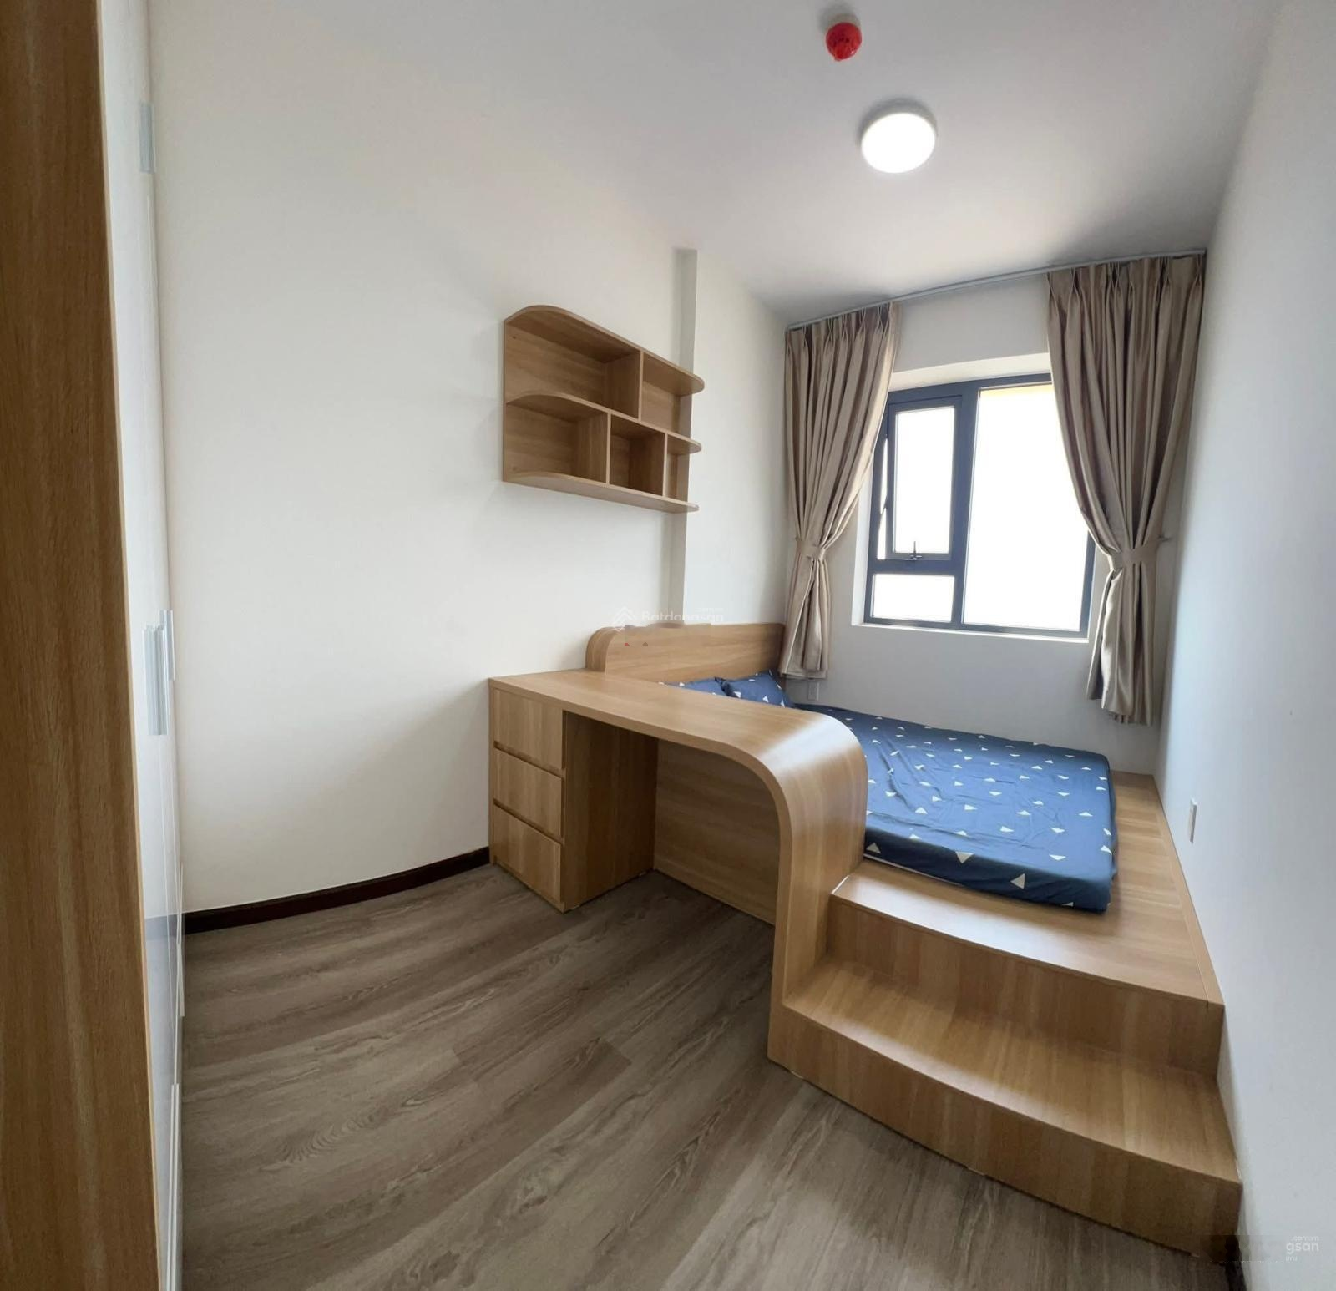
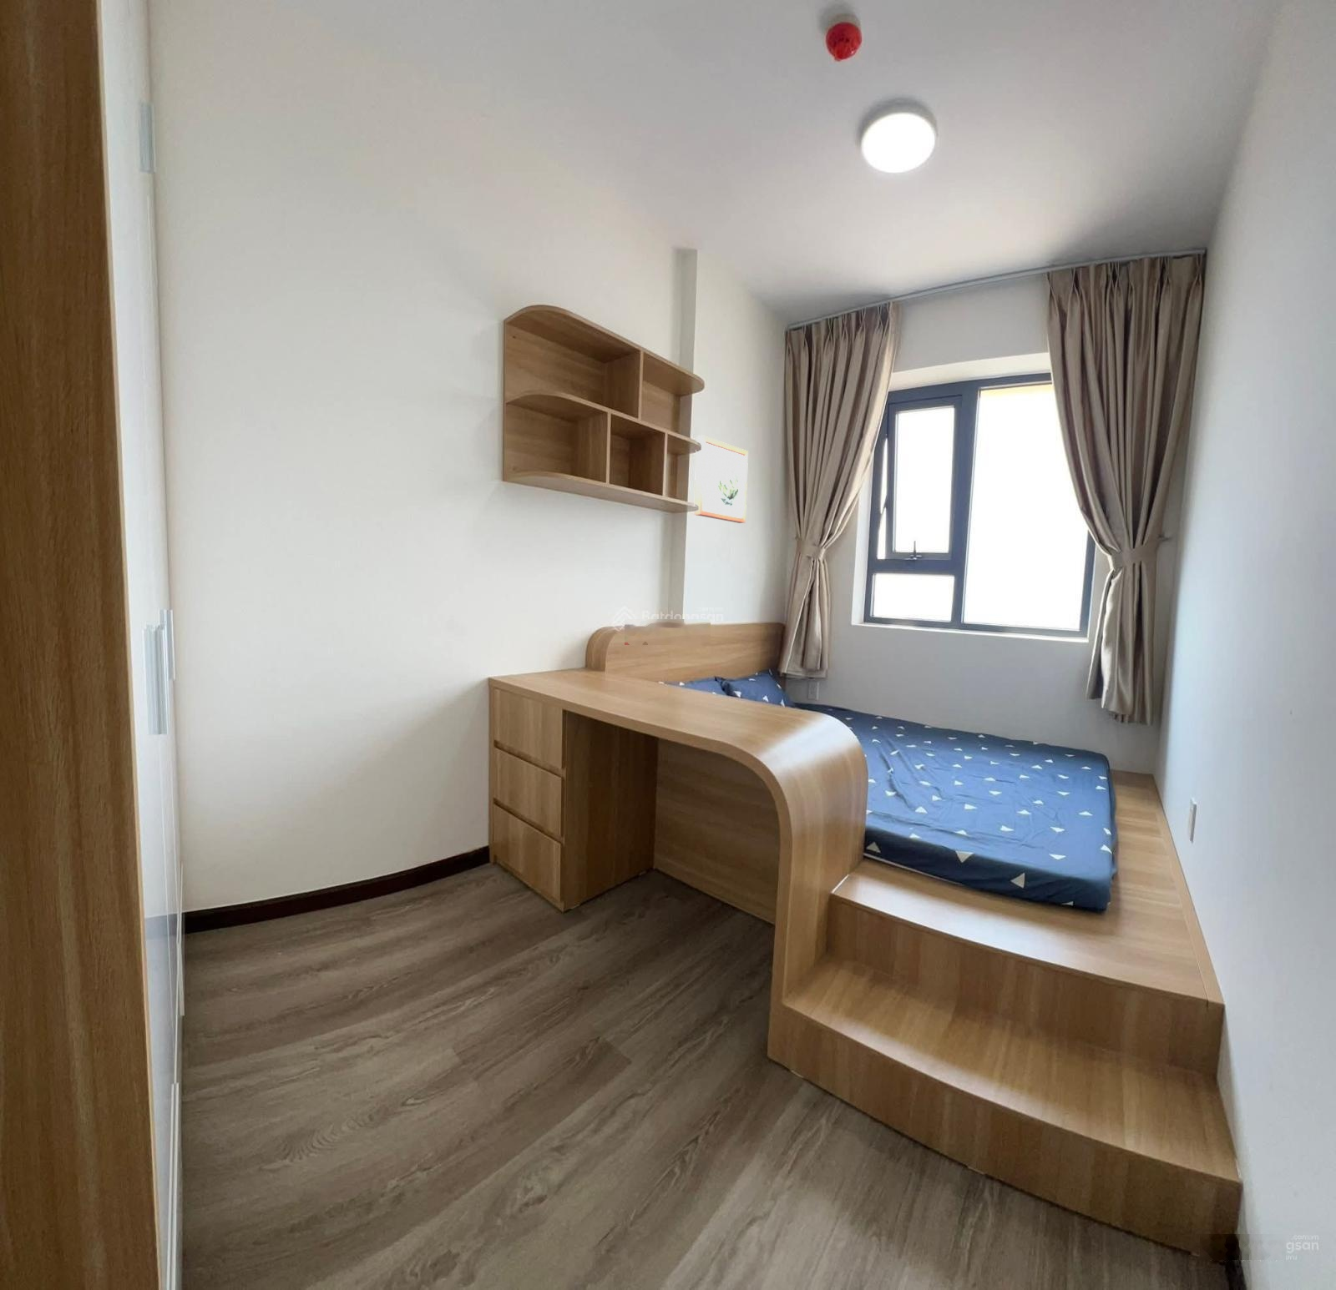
+ wall art (722, 482)
